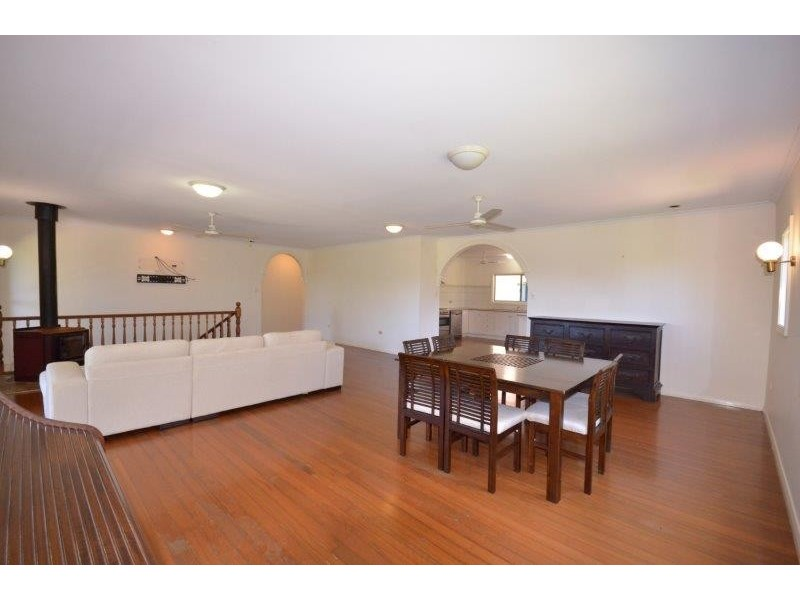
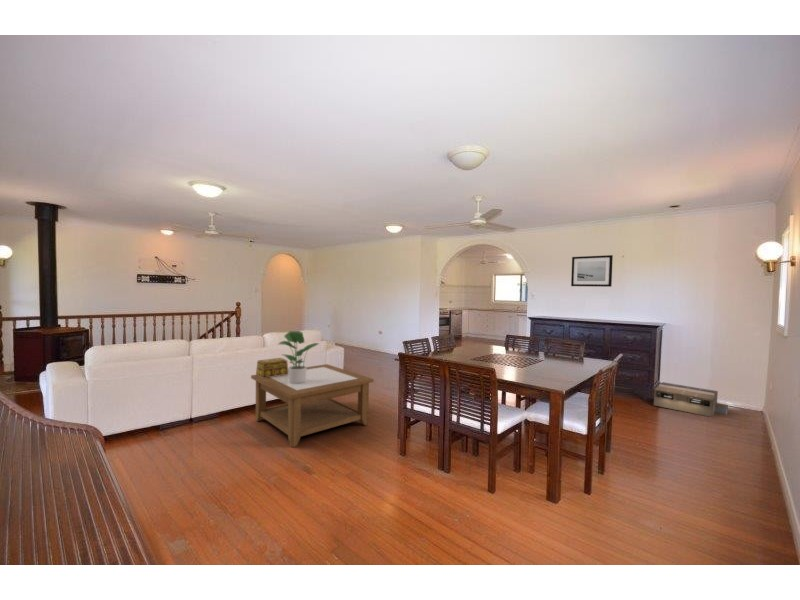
+ coffee table (311, 399)
+ decorative box (272, 367)
+ wall art (591, 271)
+ potted plant (299, 355)
+ air handler (692, 397)
